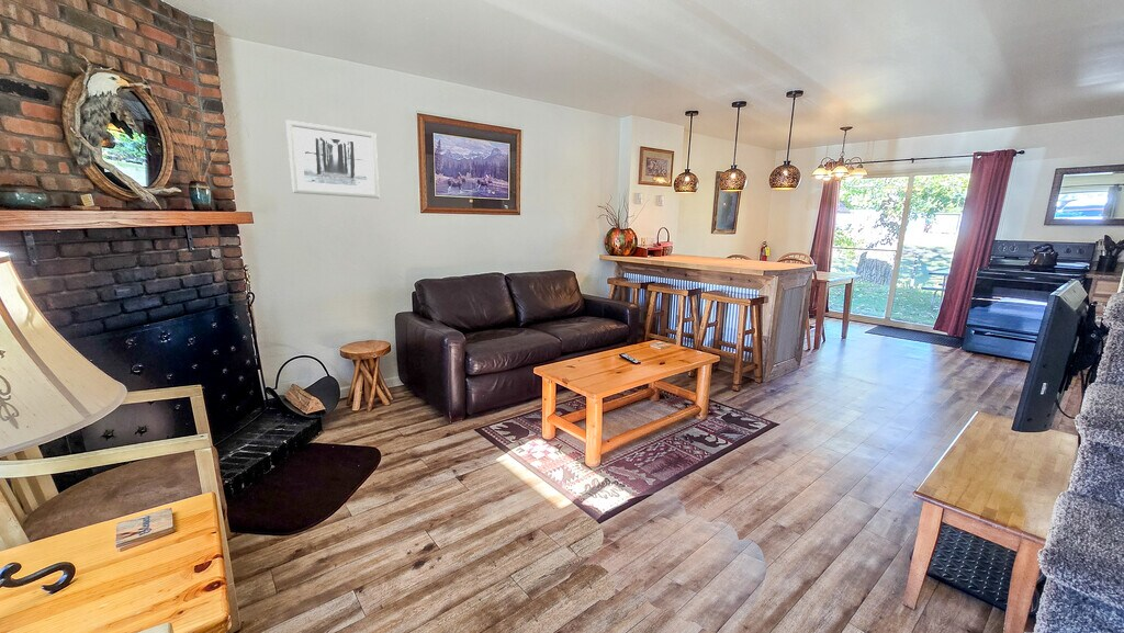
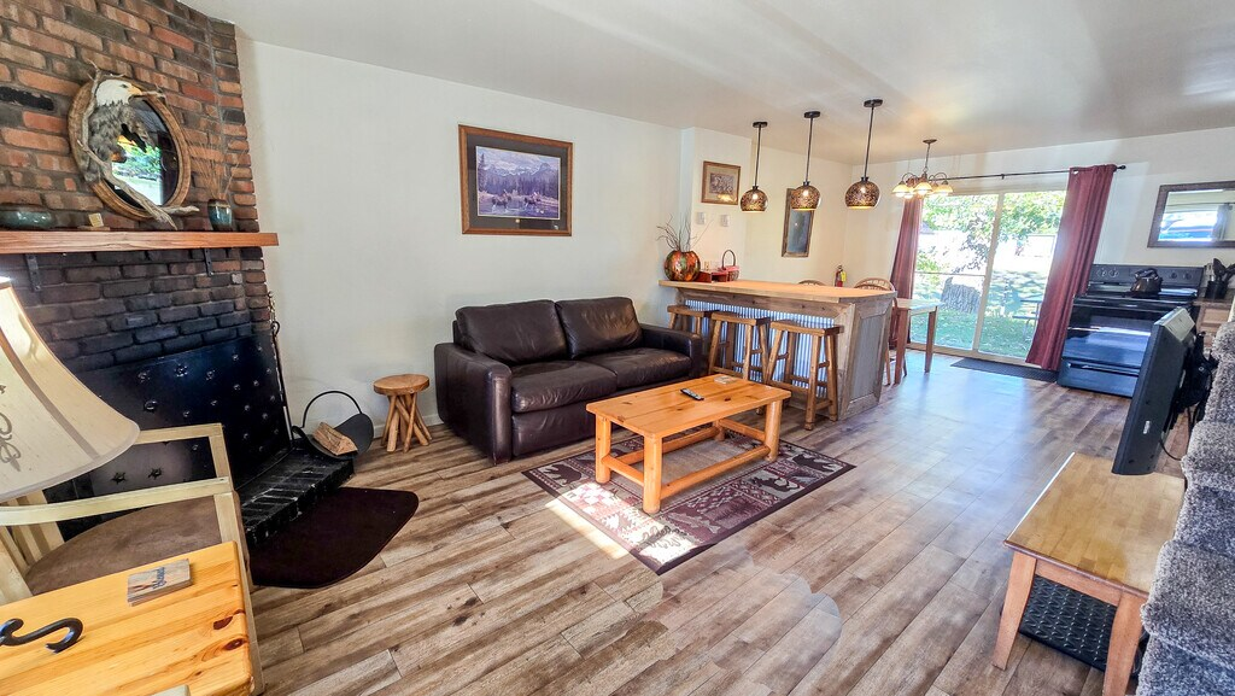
- wall art (335, 161)
